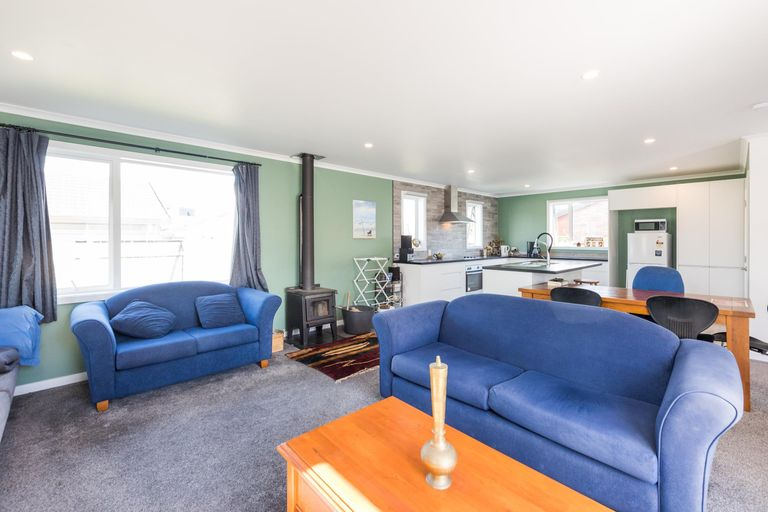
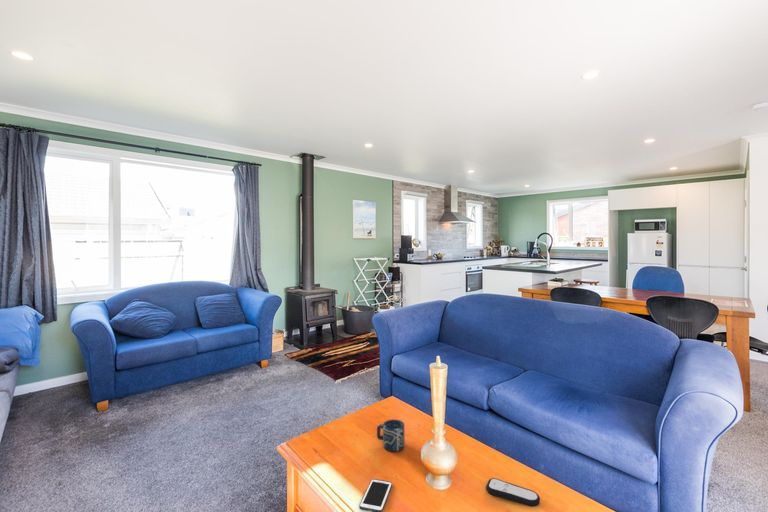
+ cell phone (376, 495)
+ cup (390, 434)
+ remote control (512, 492)
